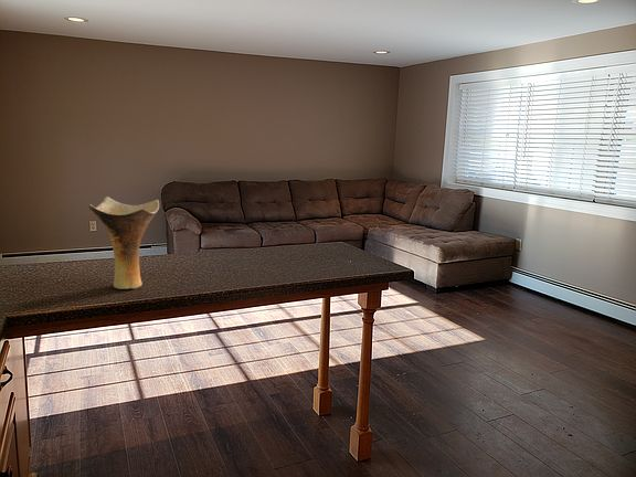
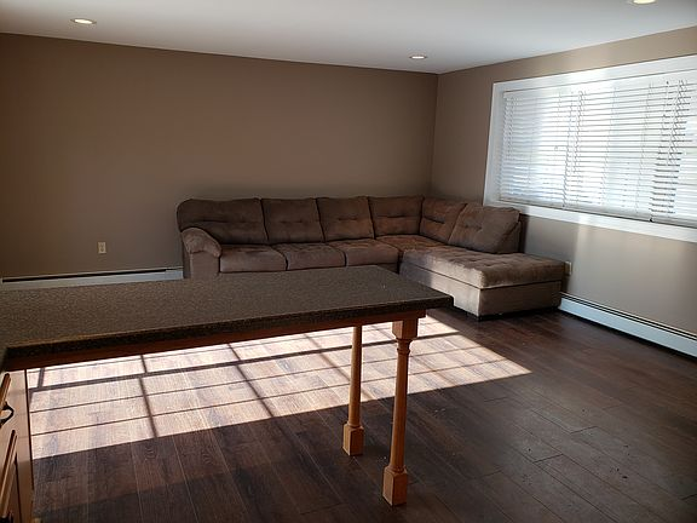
- vase (126, 243)
